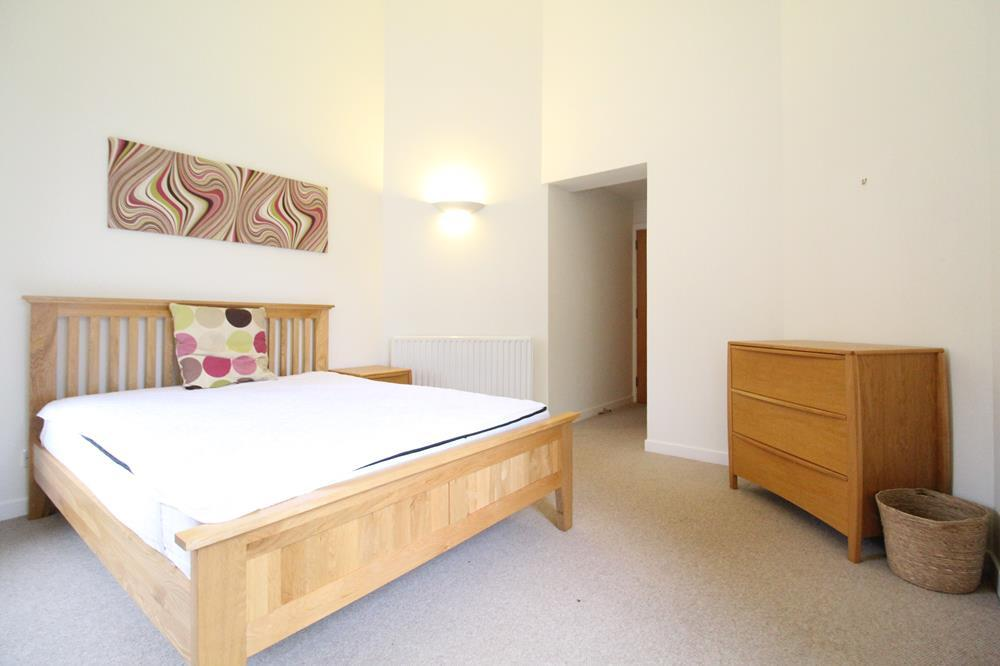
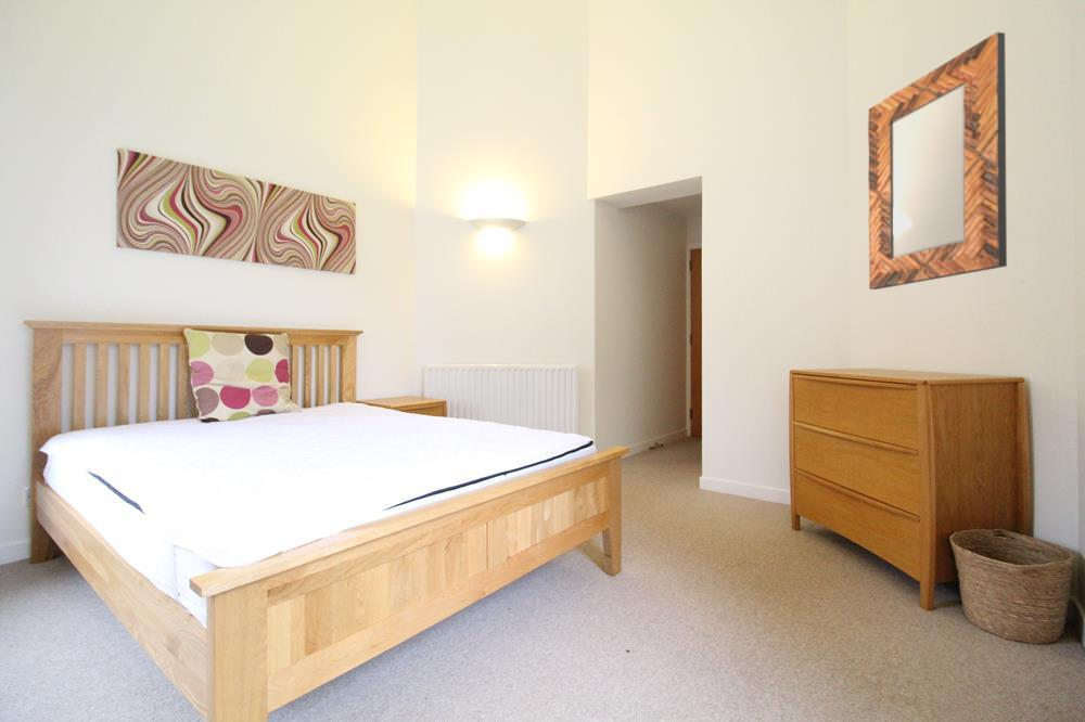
+ home mirror (928, 177)
